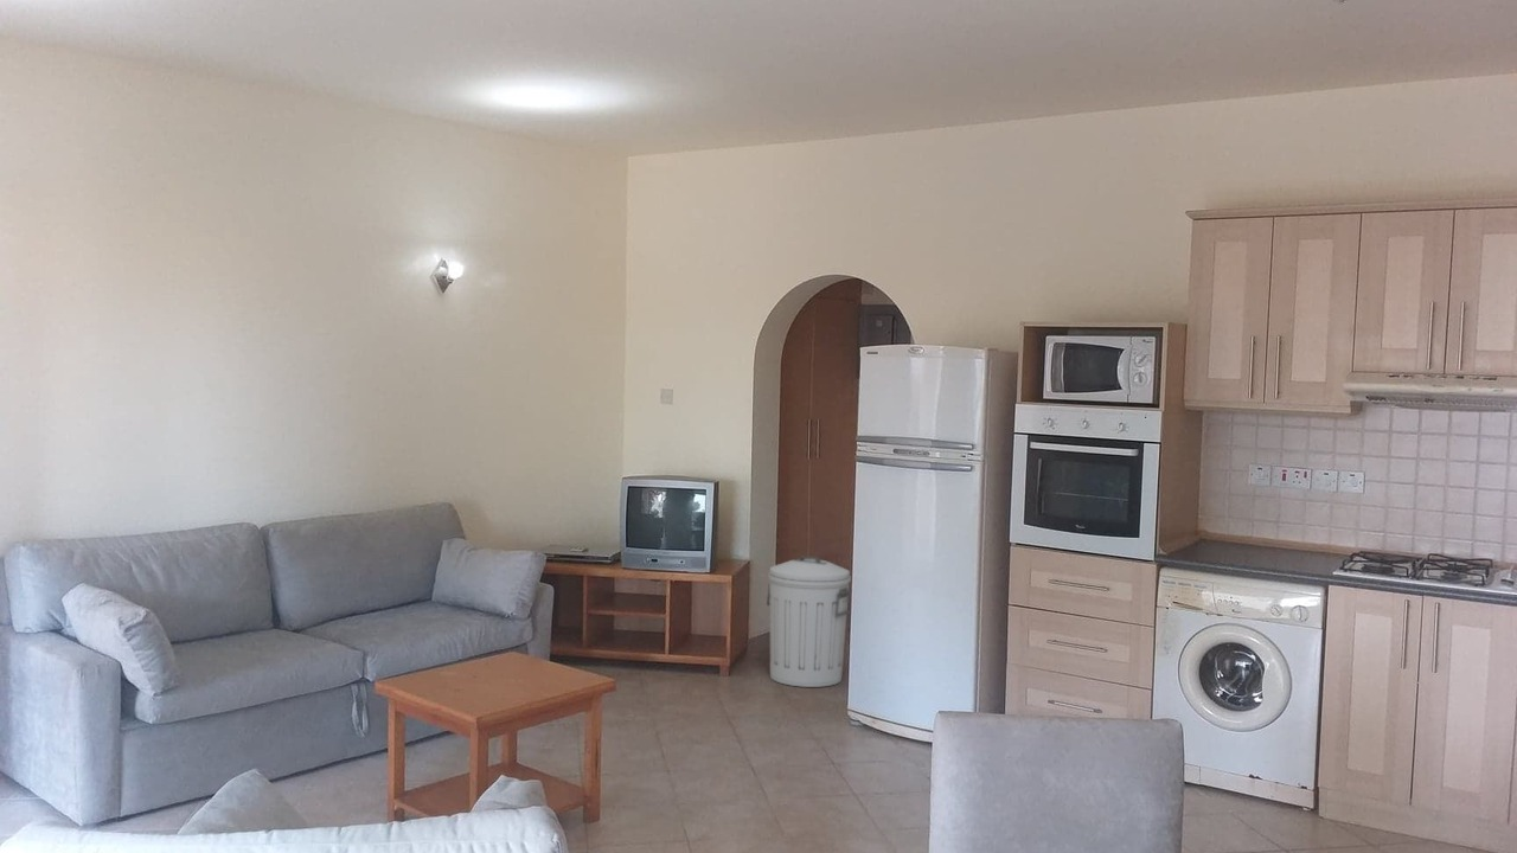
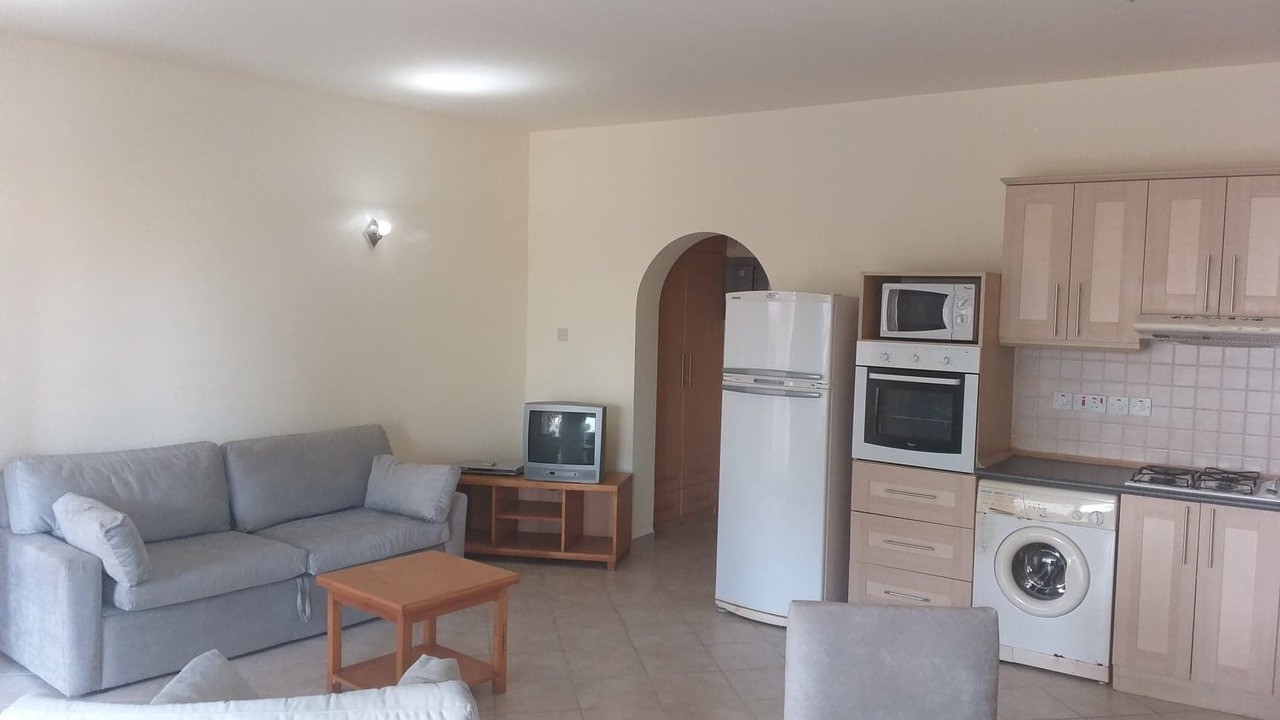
- trash can (807, 617)
